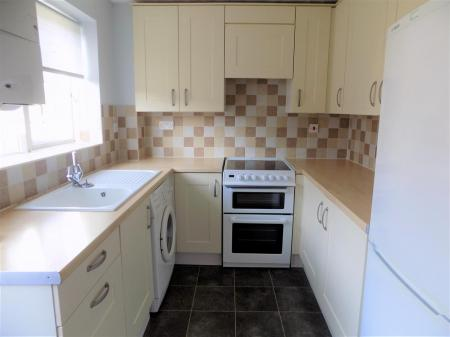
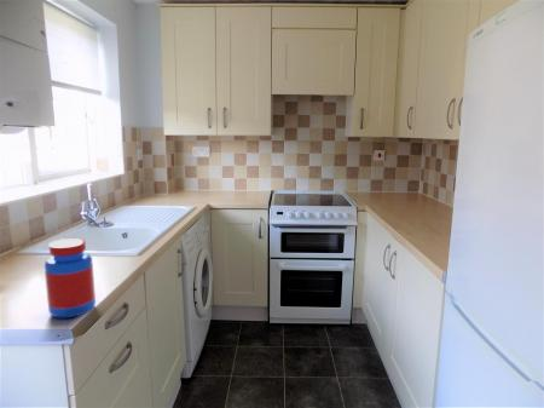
+ jar (70, 276)
